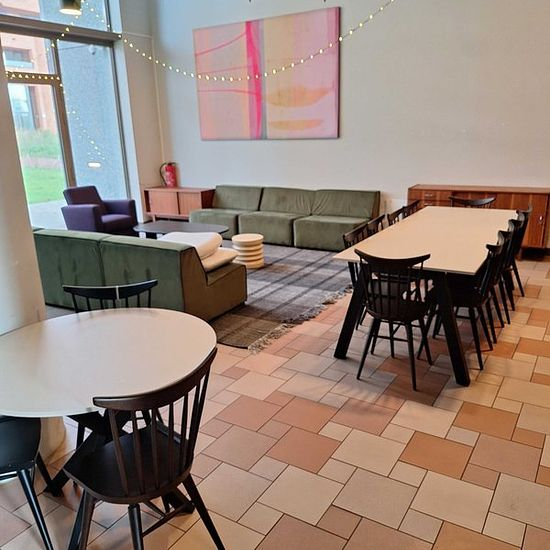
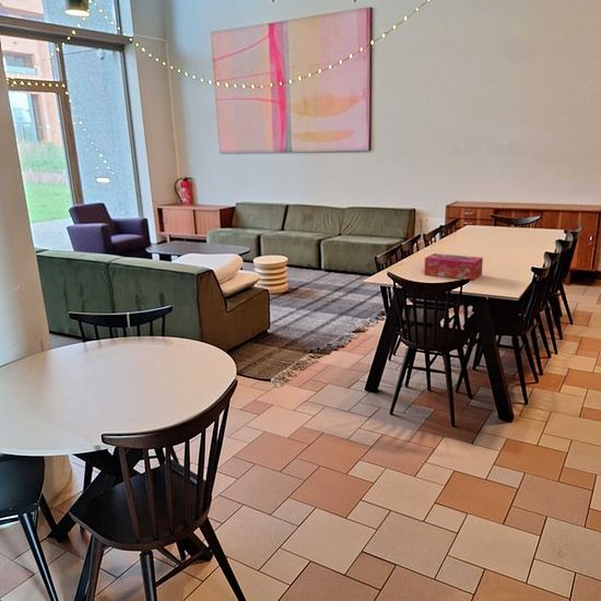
+ tissue box (452, 266)
